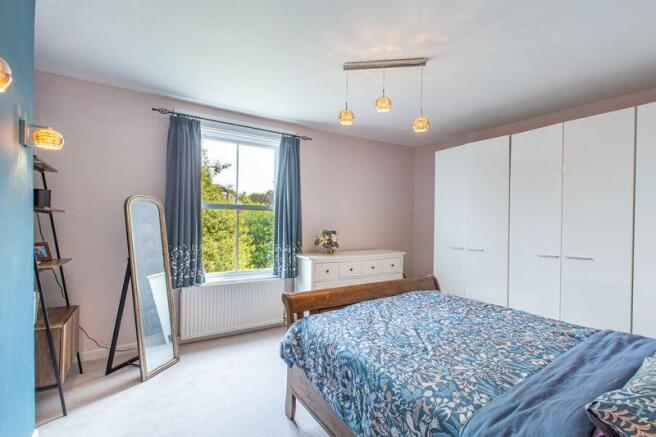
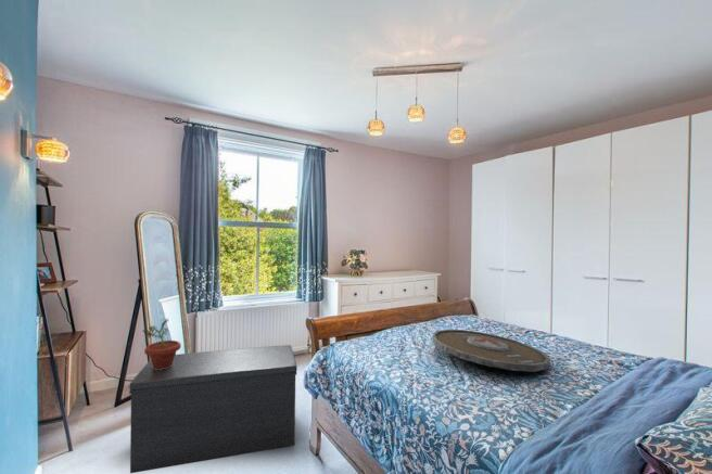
+ serving tray (486, 347)
+ bench (221, 398)
+ potted plant (162, 342)
